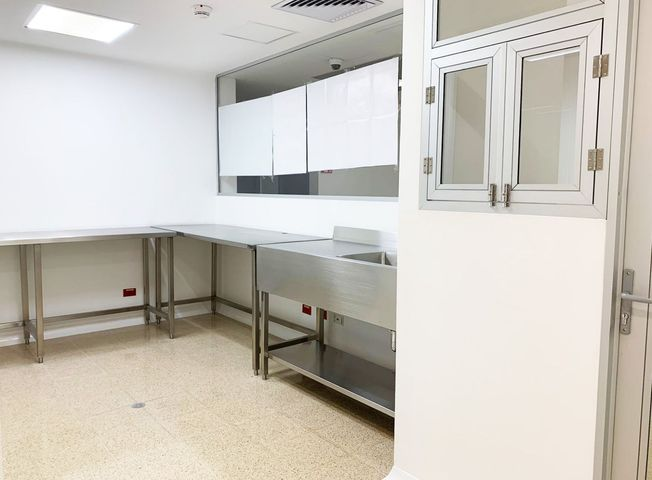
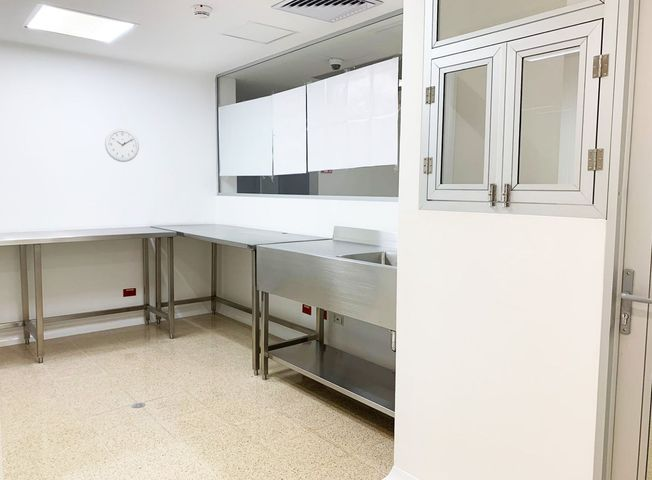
+ wall clock (122, 145)
